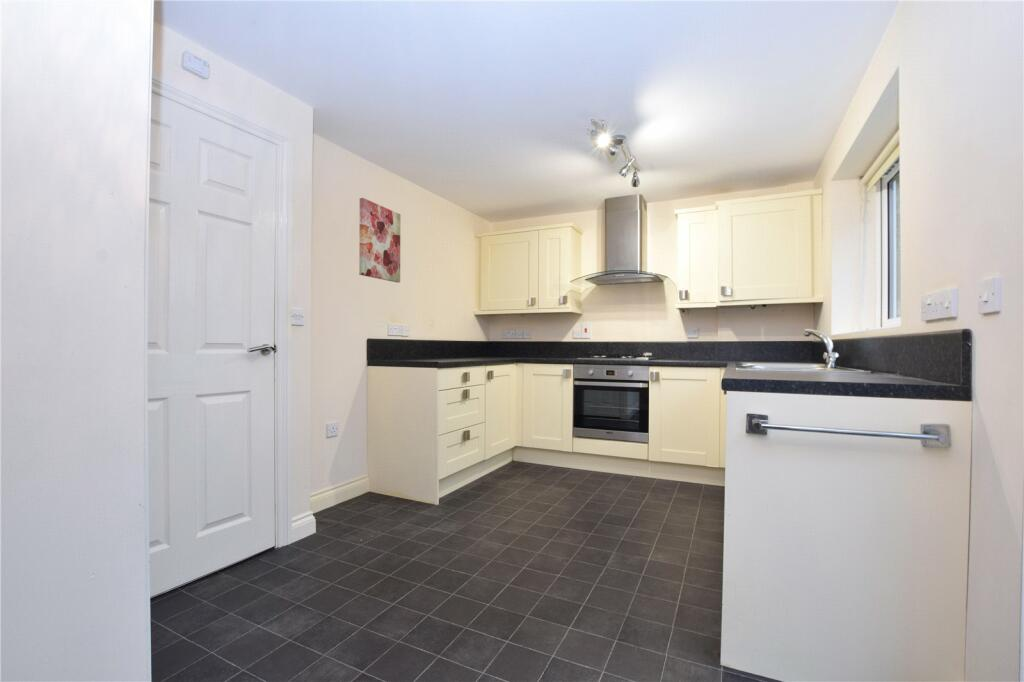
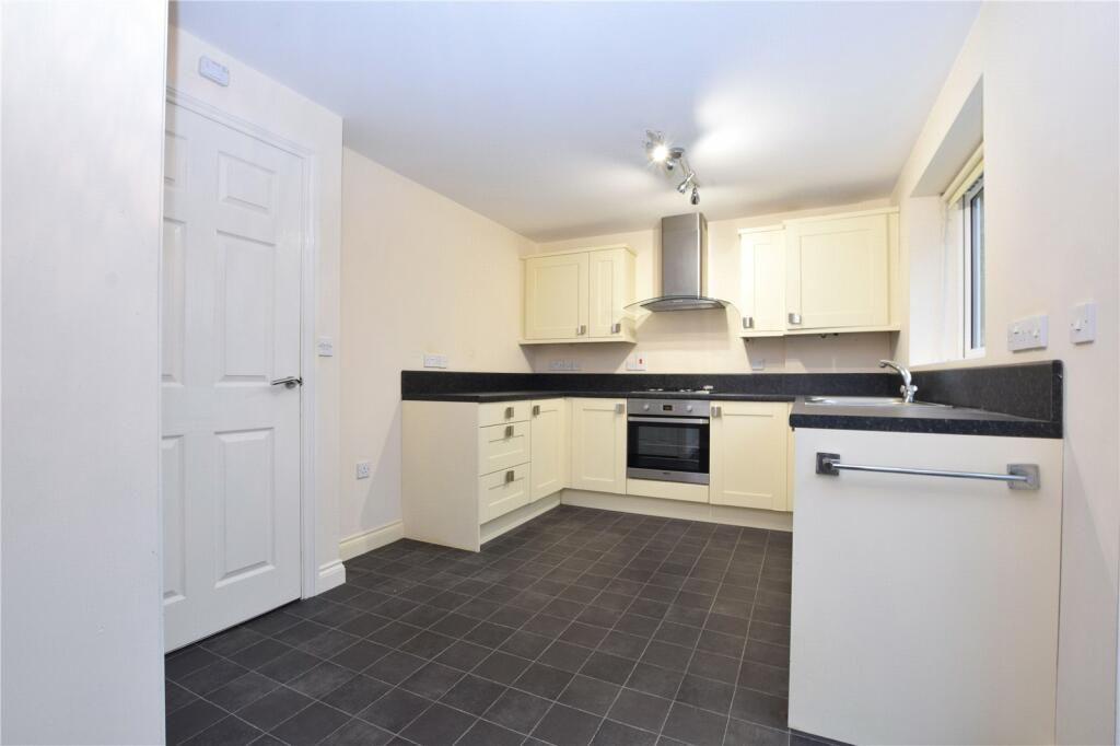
- wall art (381, 242)
